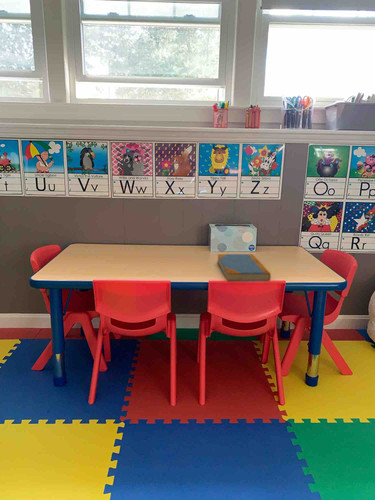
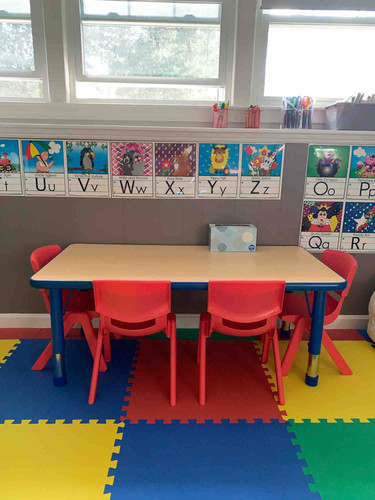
- book (241, 266)
